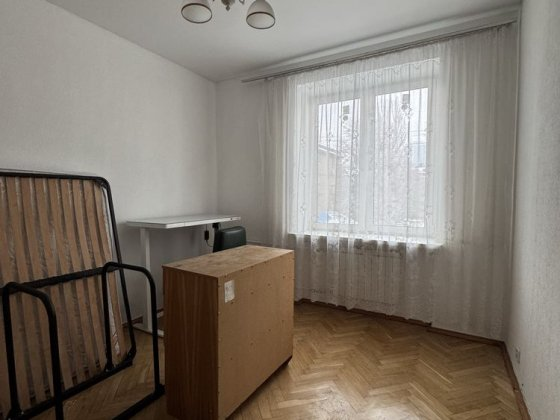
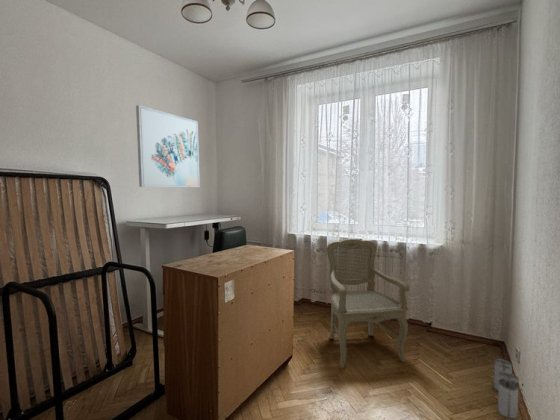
+ trash can (505, 383)
+ wall art (171, 151)
+ armchair (361, 297)
